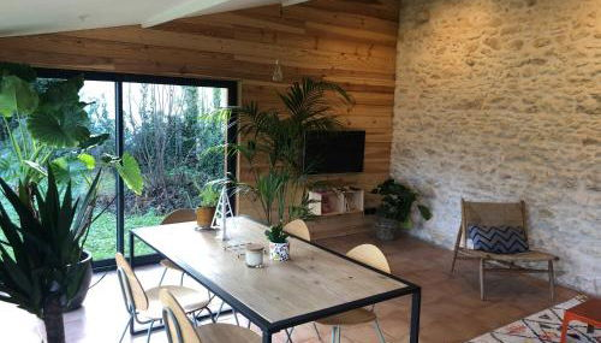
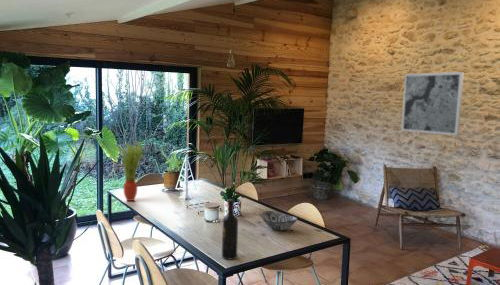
+ decorative bowl (278, 221)
+ wine bottle (230, 228)
+ wall art (430, 103)
+ potted plant (132, 169)
